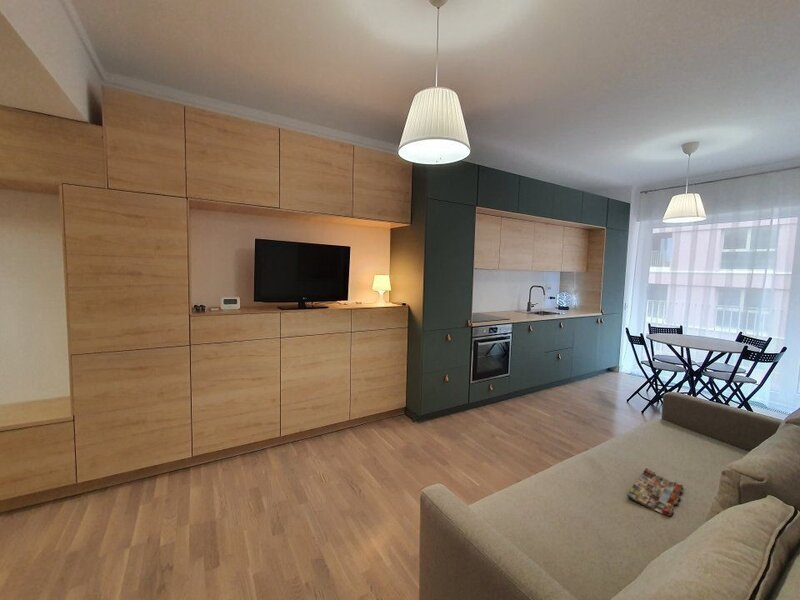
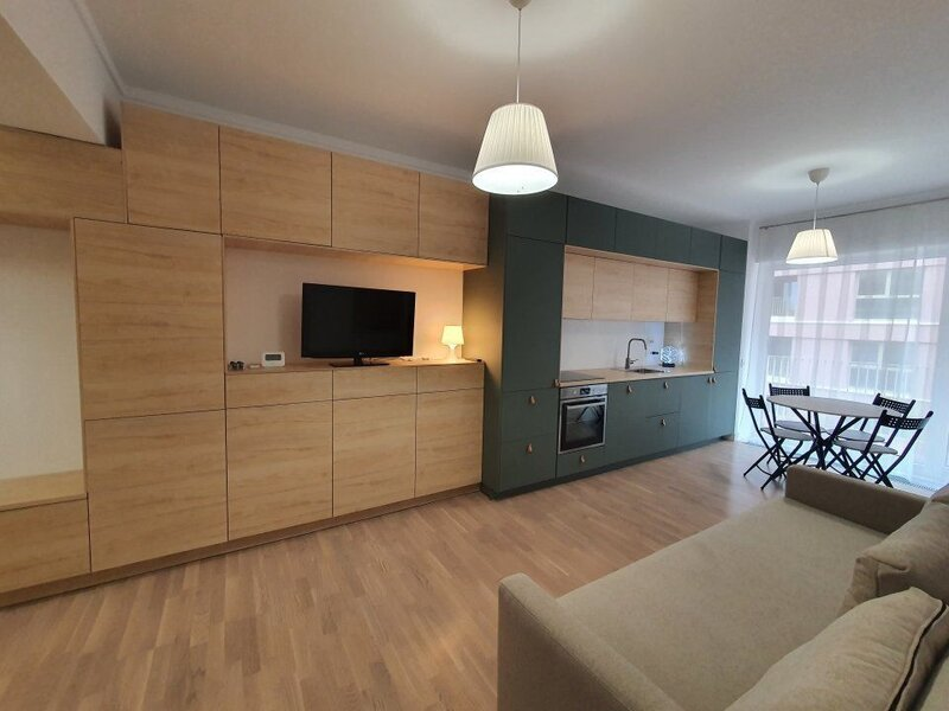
- magazine (657, 490)
